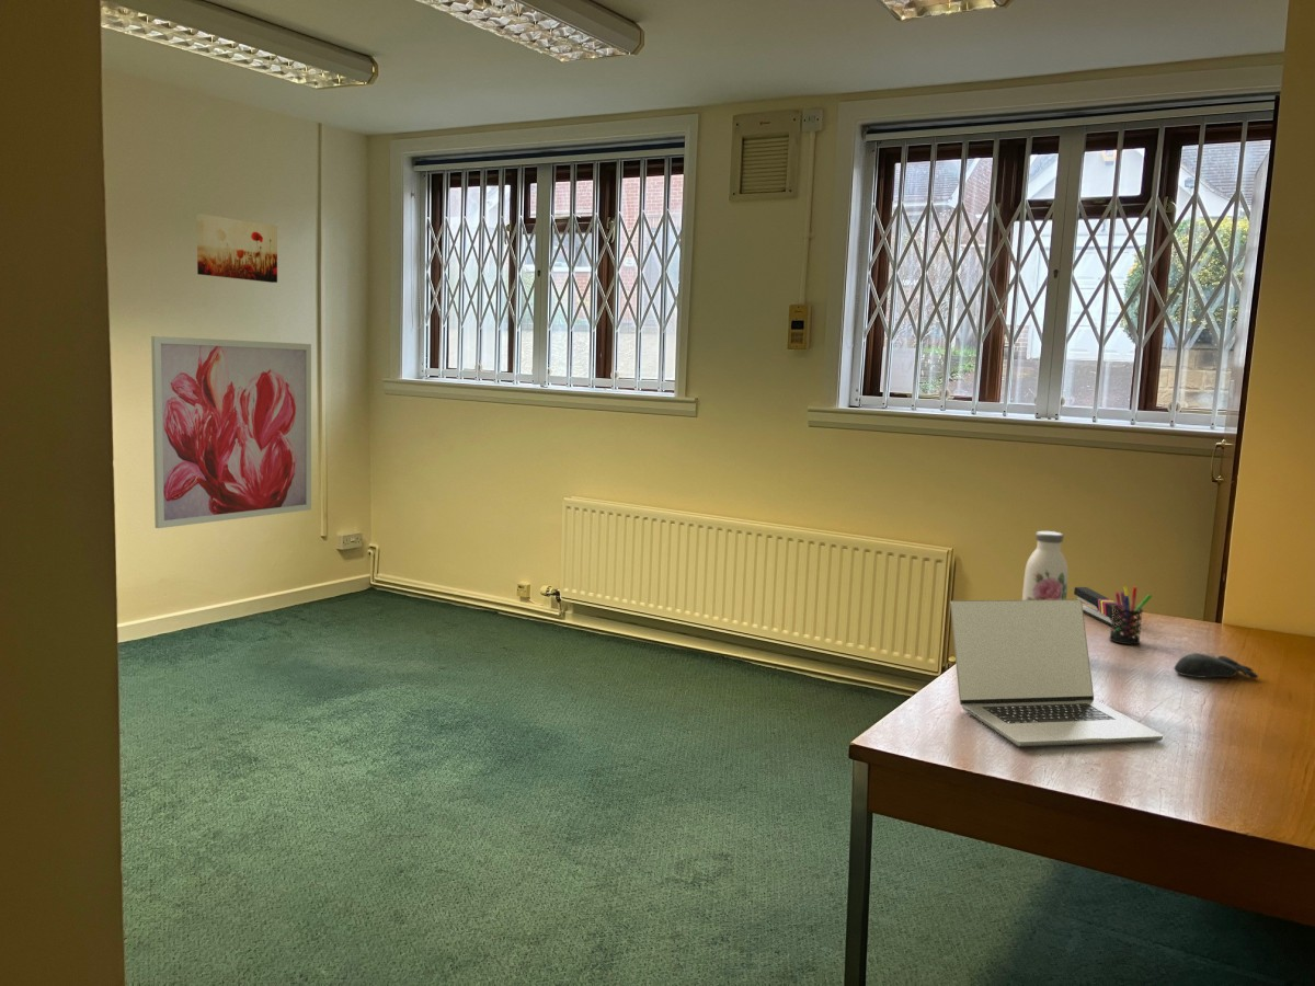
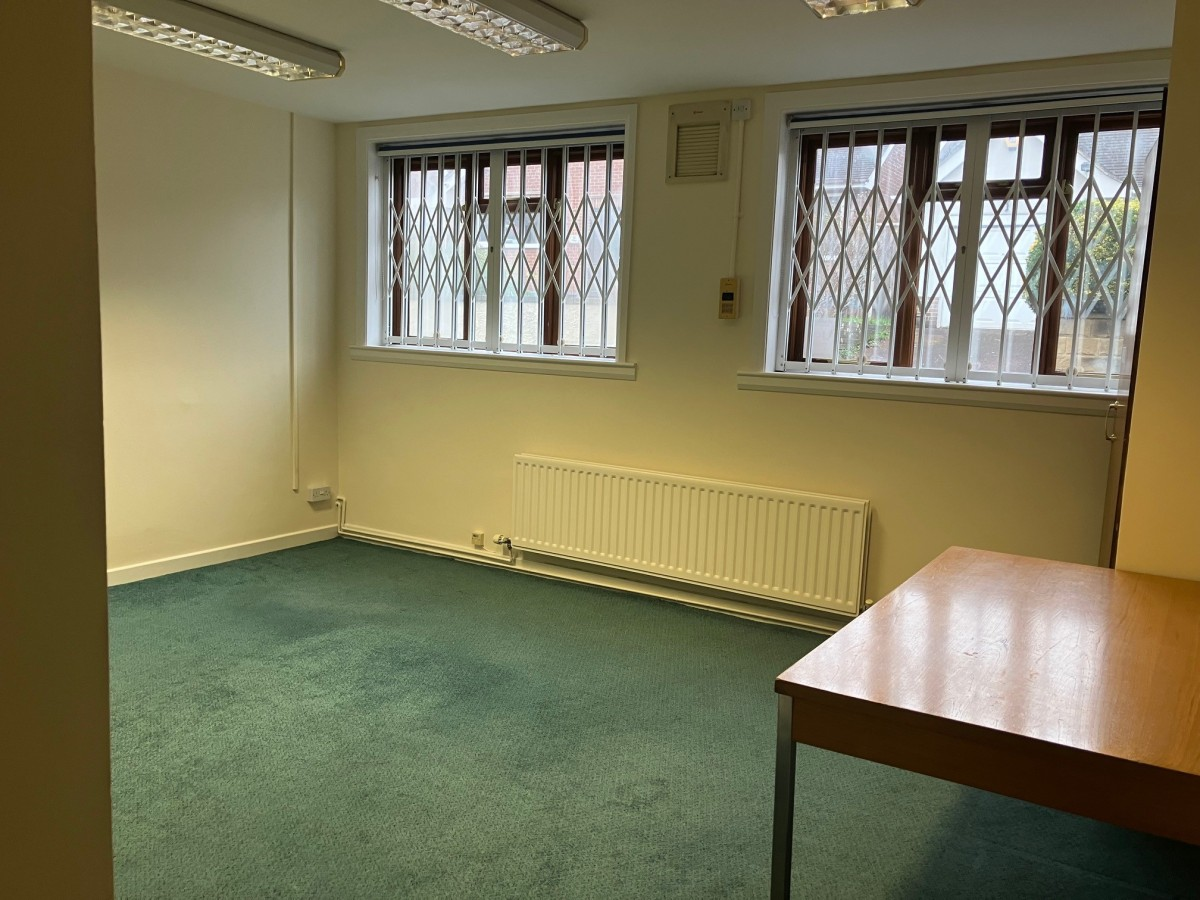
- wall art (238, 429)
- laptop (1051, 667)
- water bottle (1044, 592)
- computer mouse (1210, 663)
- wall art (238, 249)
- stapler (1098, 605)
- pen holder (1131, 612)
